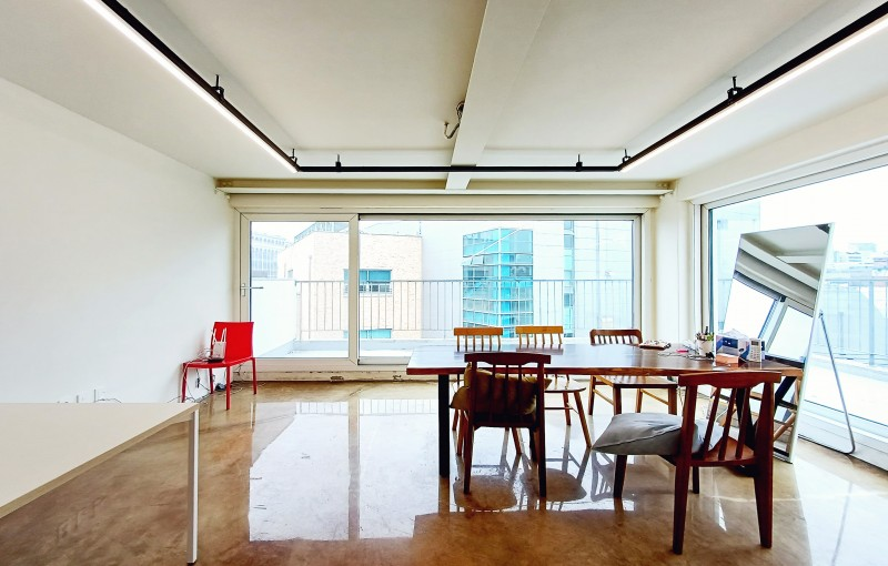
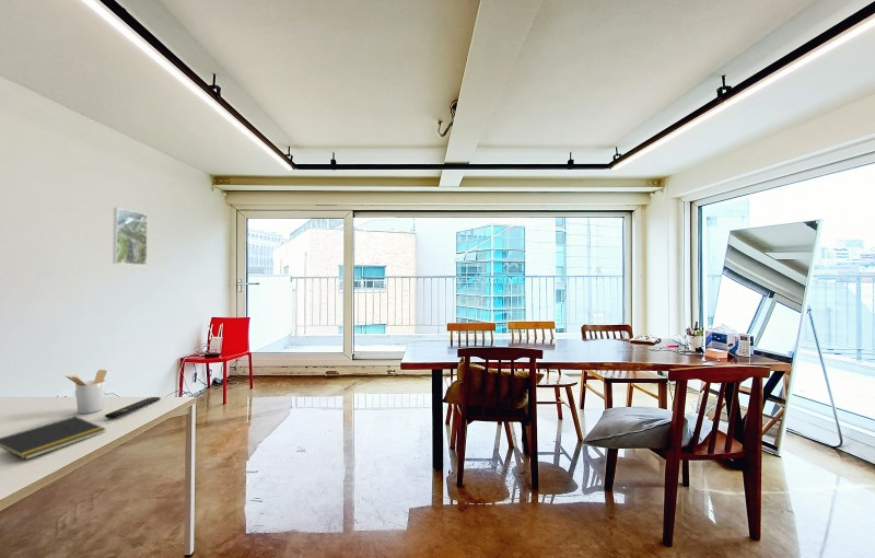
+ utensil holder (84, 391)
+ remote control (135, 407)
+ notepad (52, 435)
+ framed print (130, 237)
